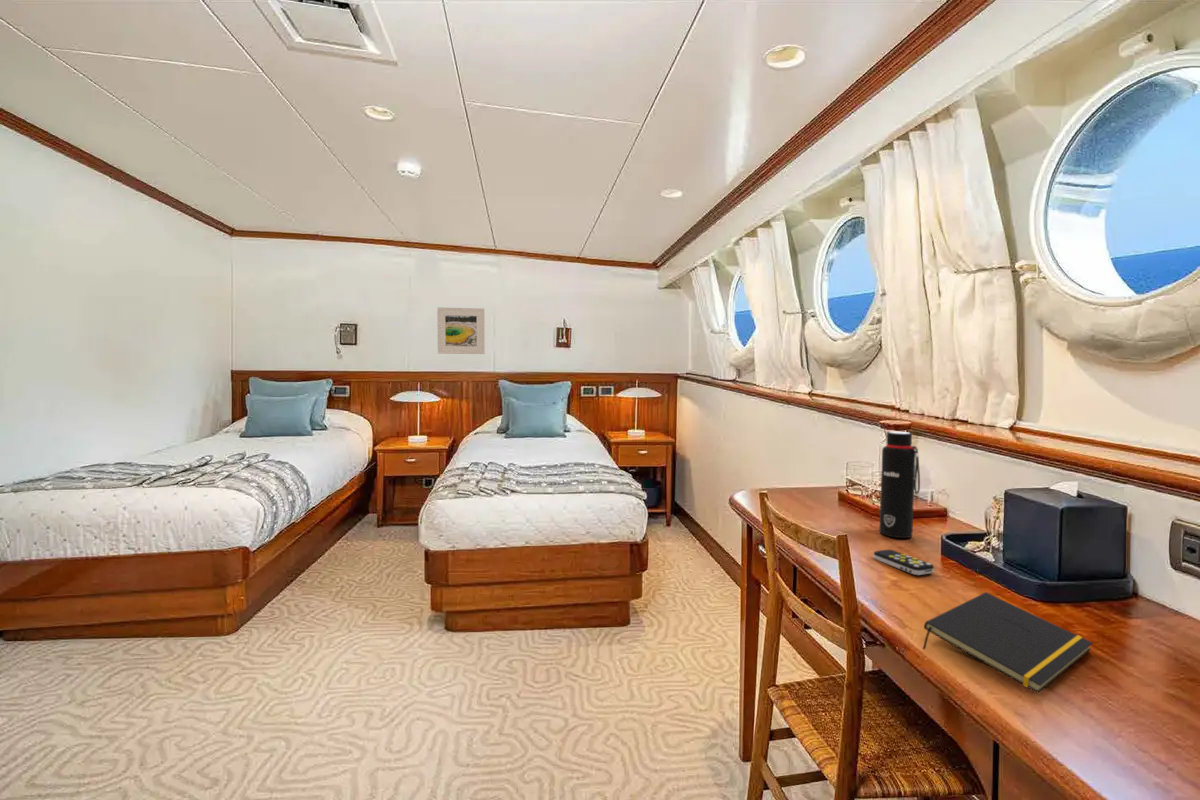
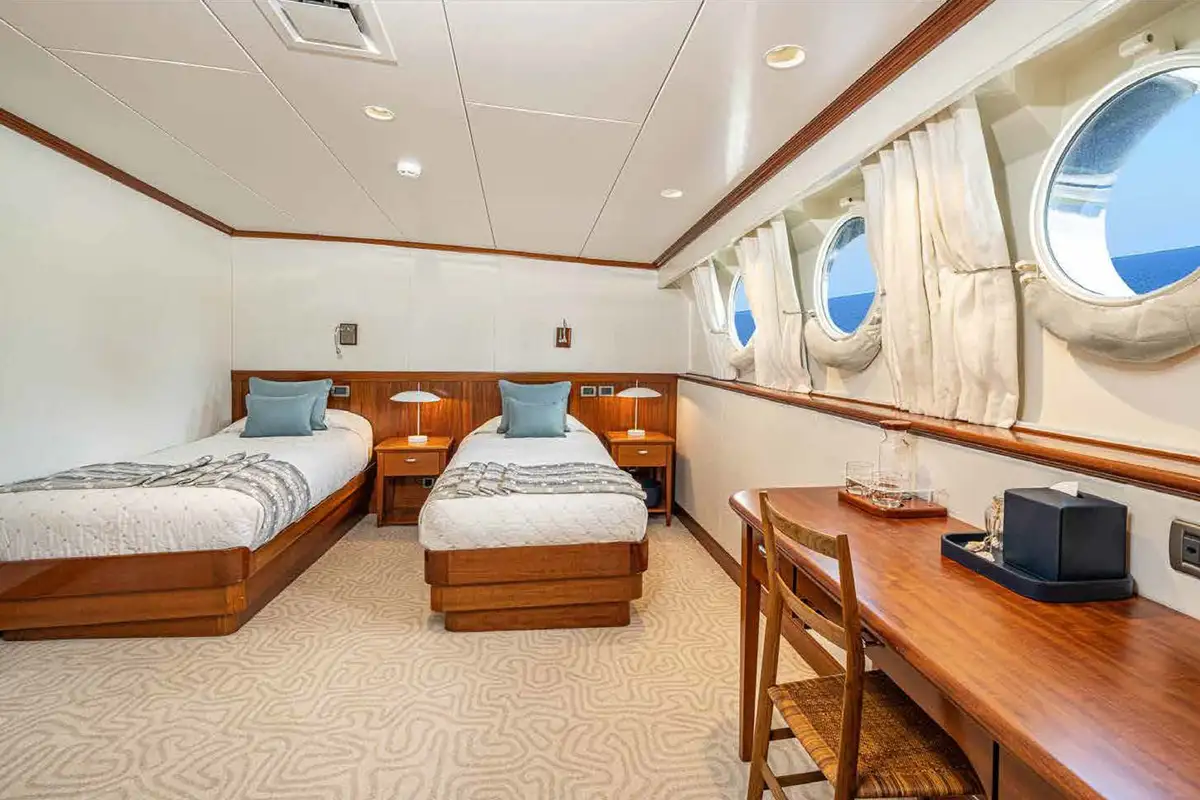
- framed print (461, 330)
- water bottle (900, 484)
- notepad (1008, 635)
- remote control (902, 561)
